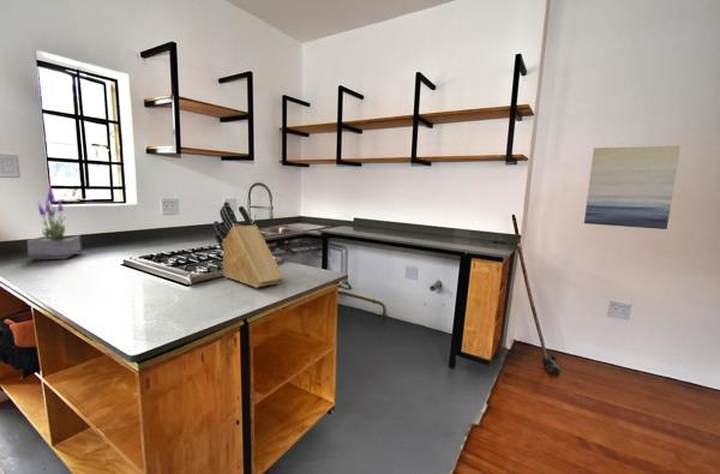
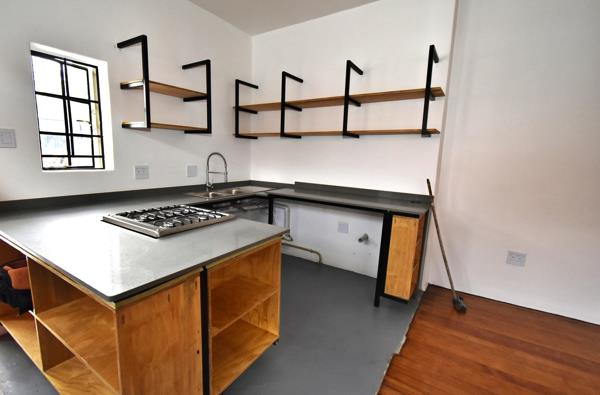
- knife block (246, 241)
- potted plant (53, 220)
- wall art (628, 187)
